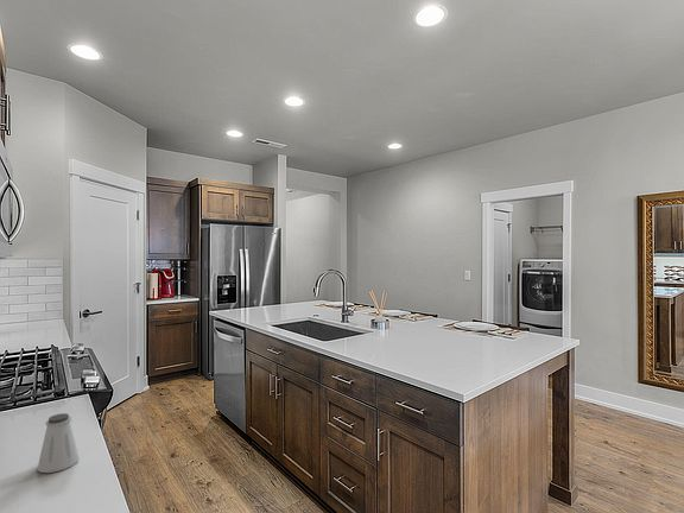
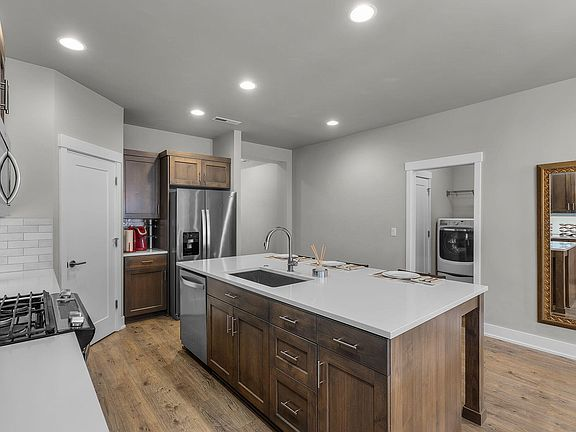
- saltshaker (58, 439)
